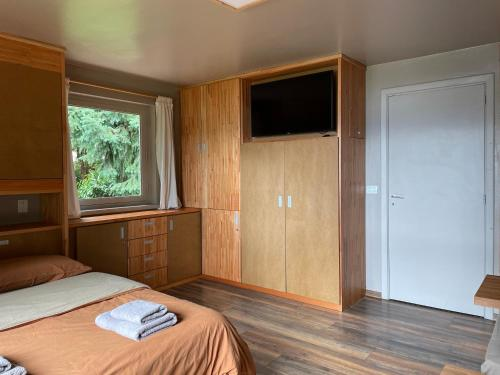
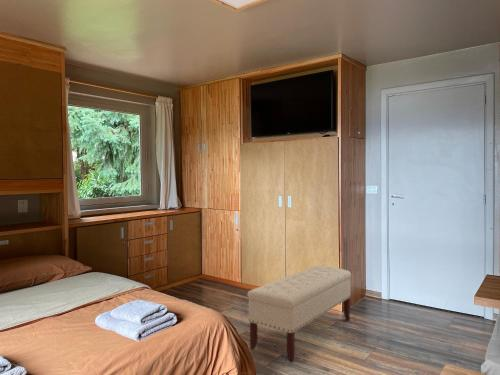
+ bench (304, 306)
